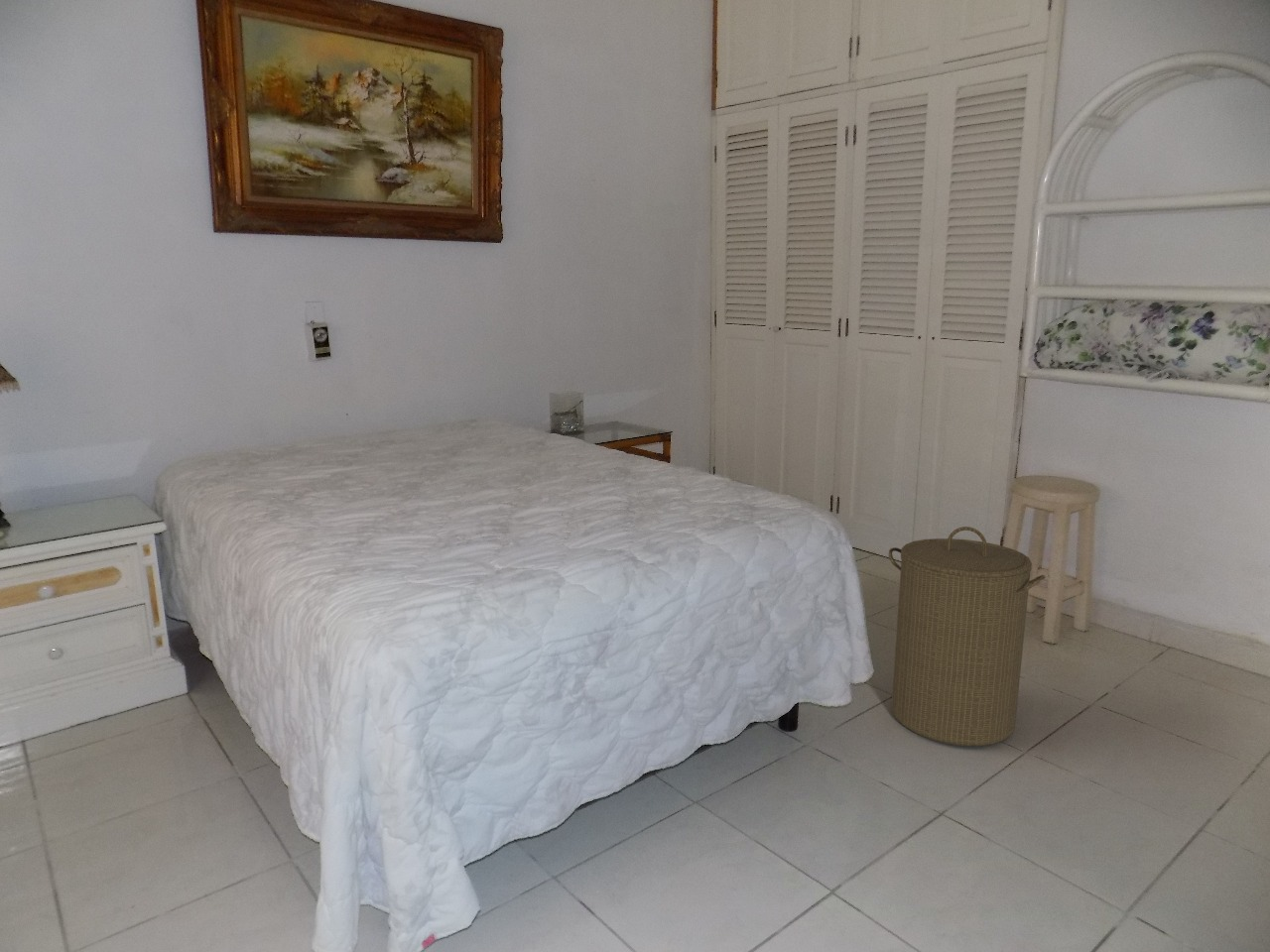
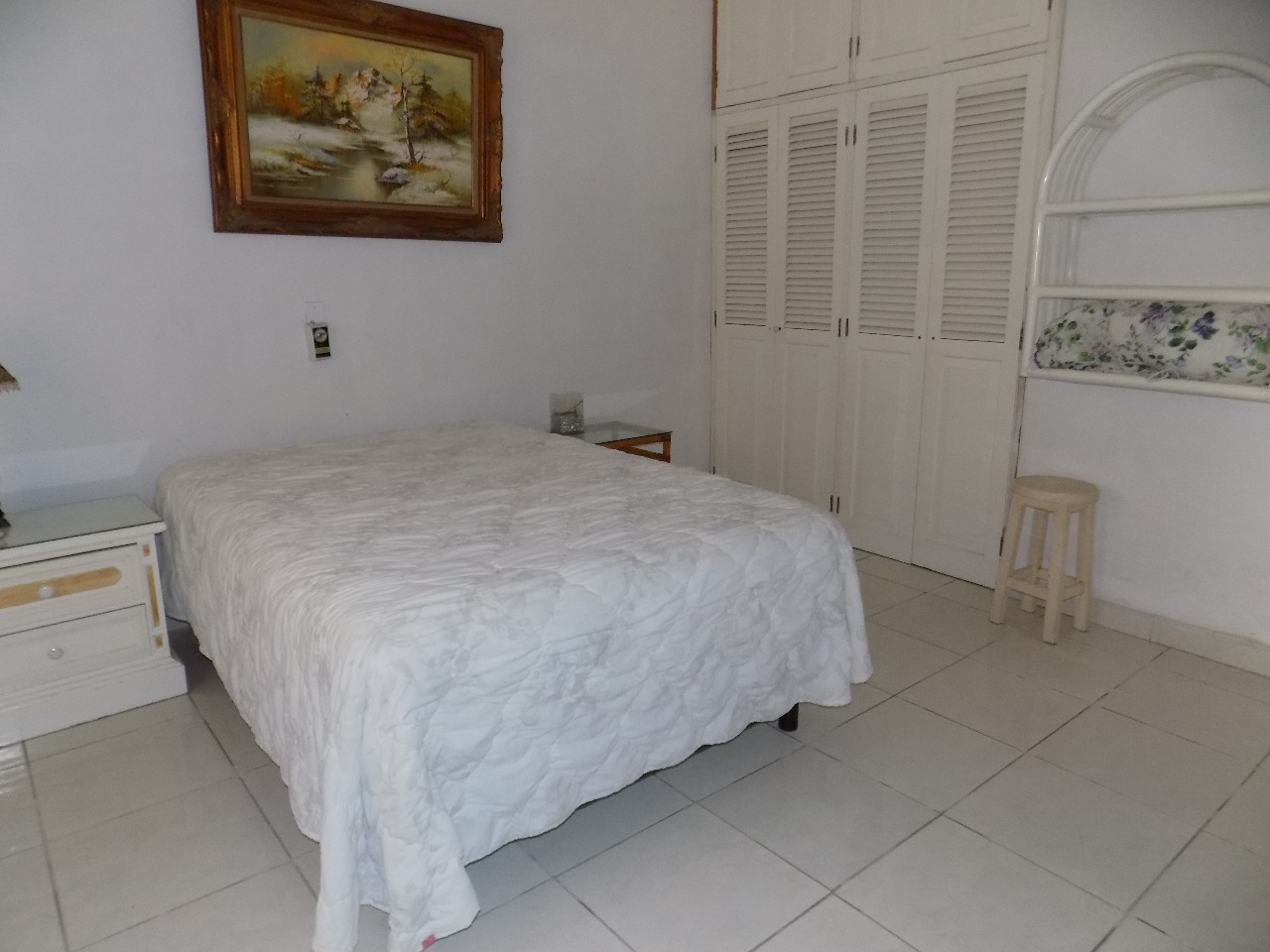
- laundry hamper (958, 624)
